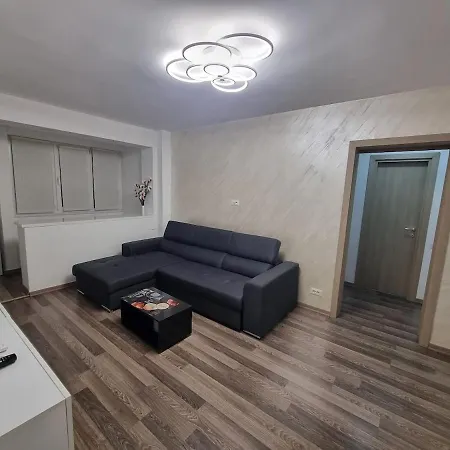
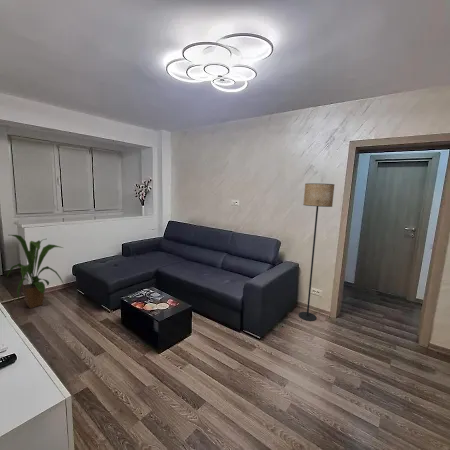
+ floor lamp (313, 252)
+ house plant (39, 266)
